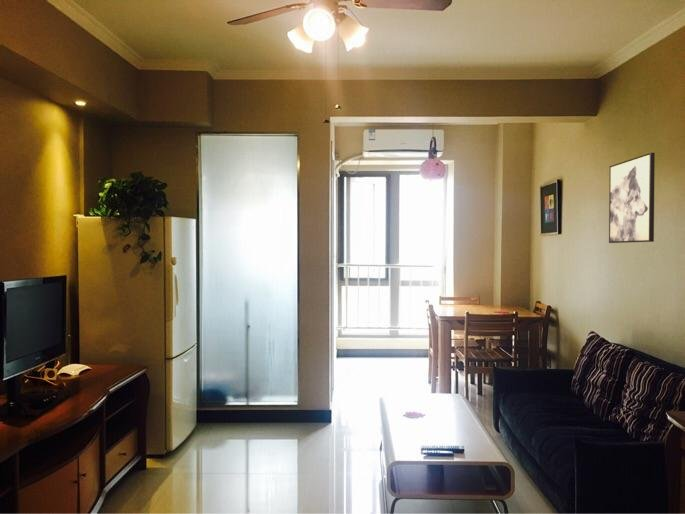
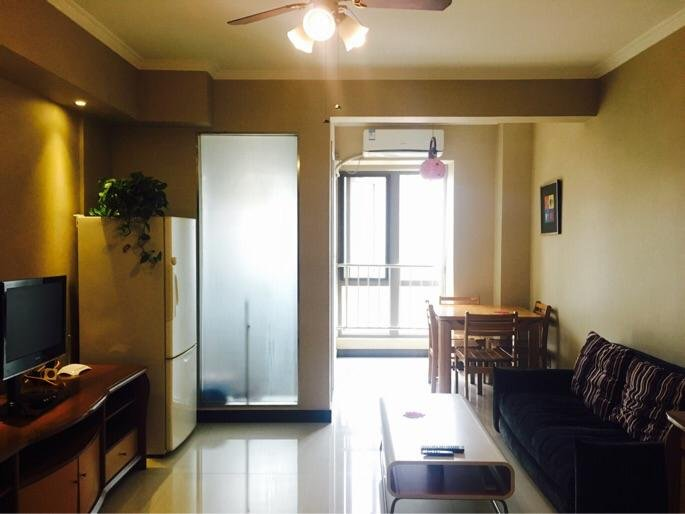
- wall art (630, 201)
